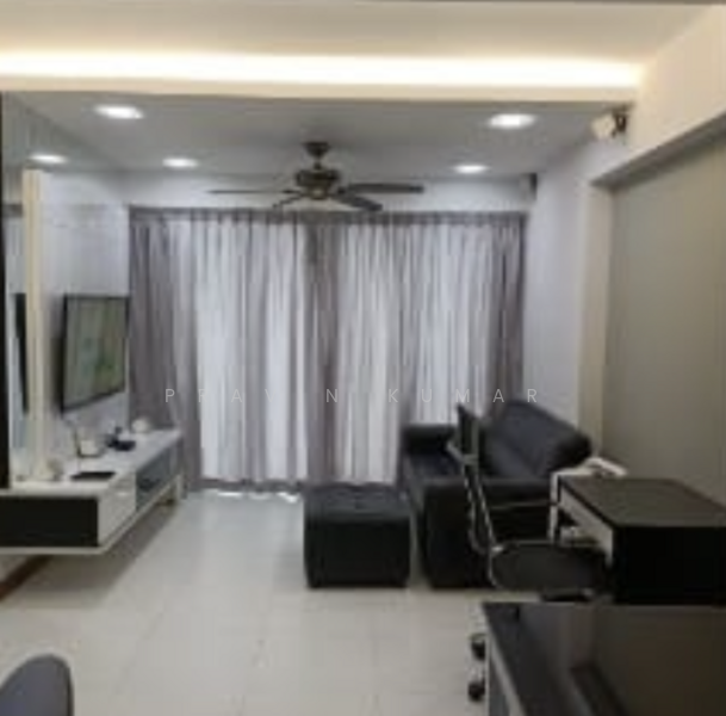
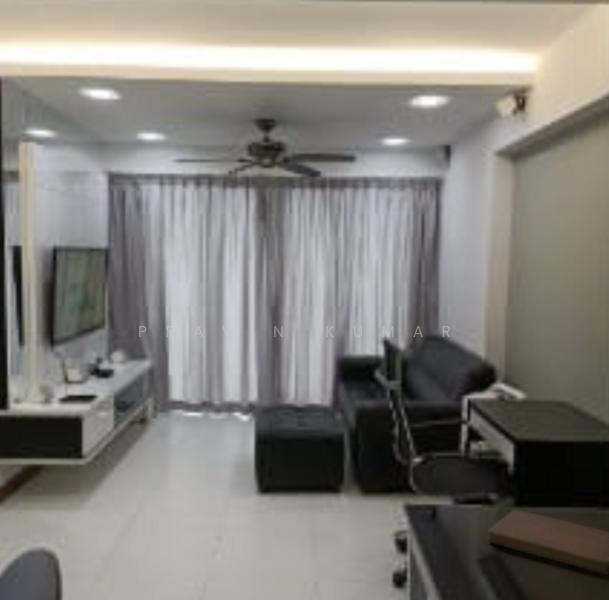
+ notebook (556, 538)
